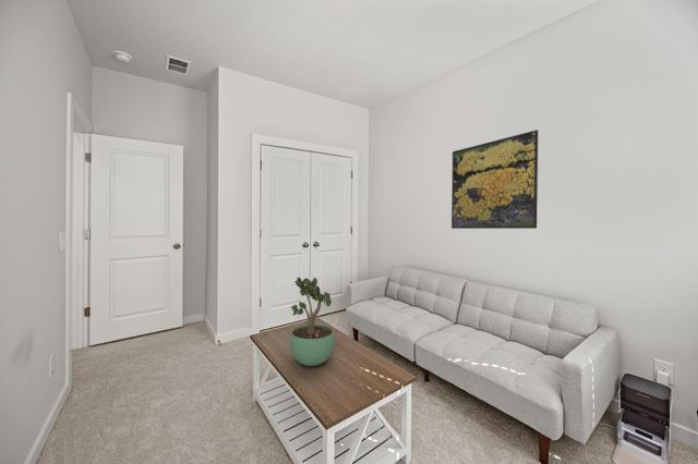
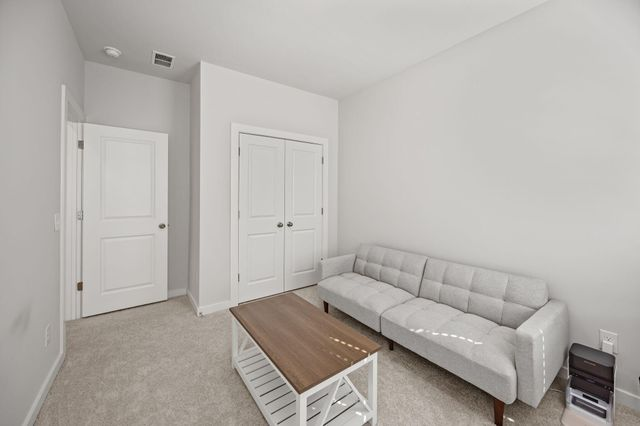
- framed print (489, 185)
- potted plant (313, 320)
